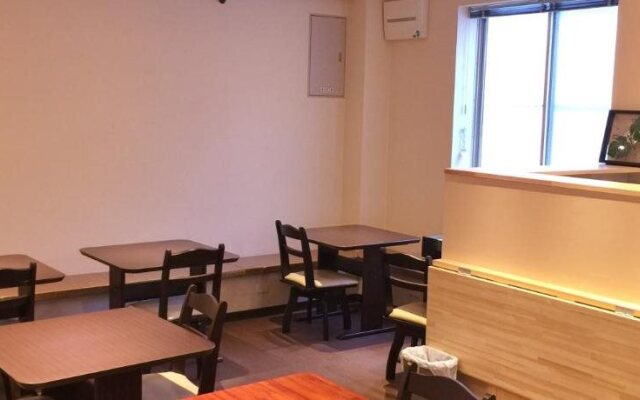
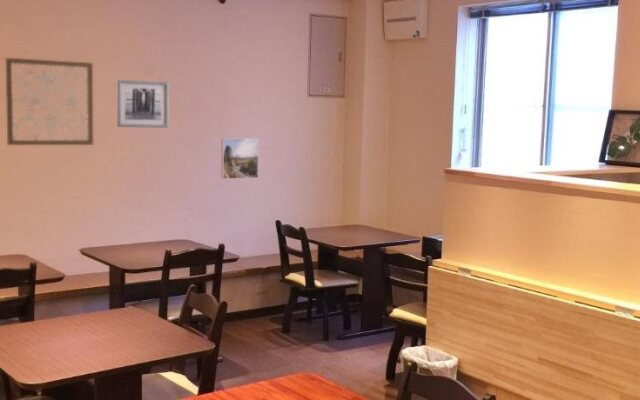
+ wall art (143, 104)
+ wall art (48, 104)
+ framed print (240, 158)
